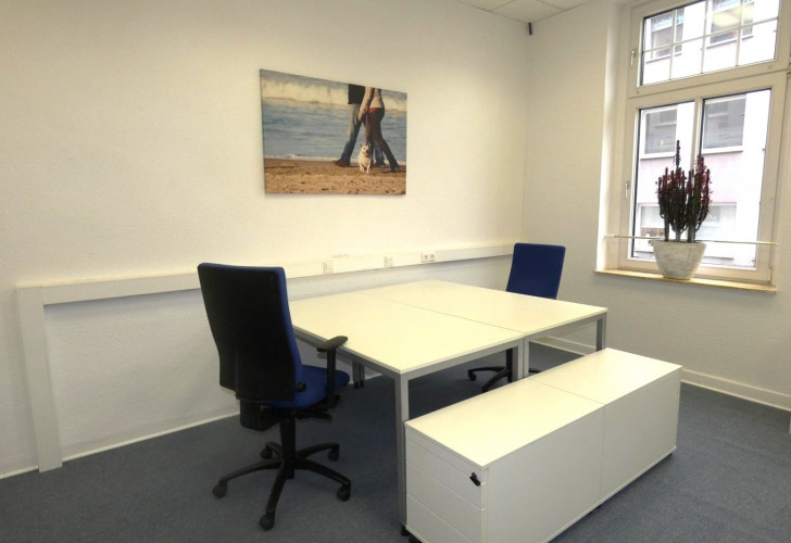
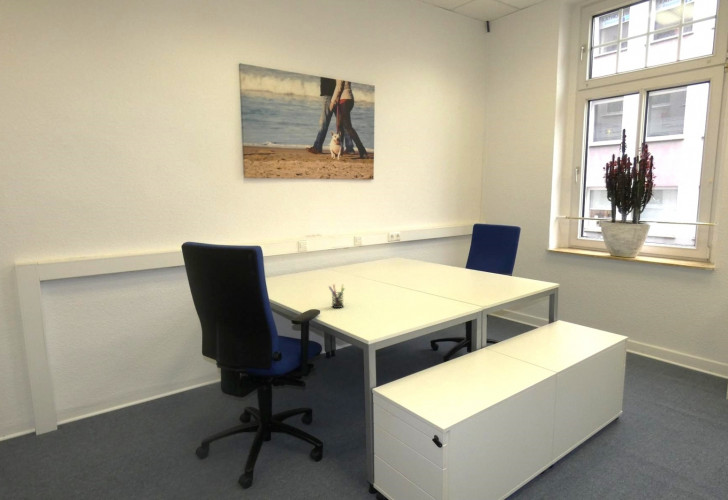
+ pen holder (338, 295)
